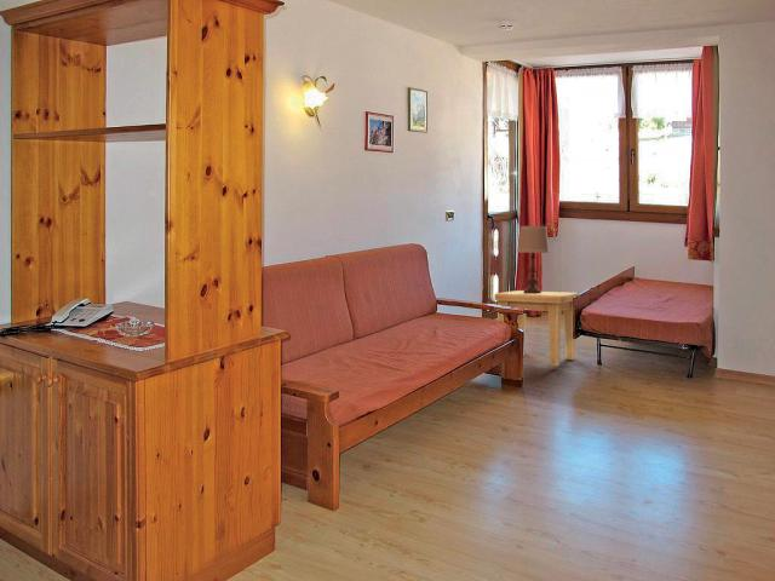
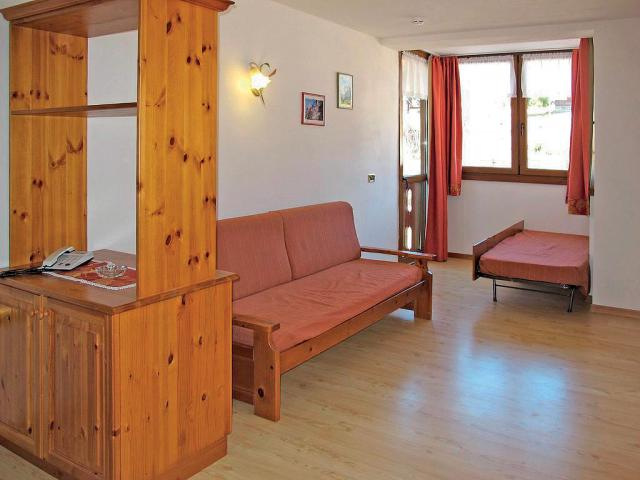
- side table (524, 326)
- table lamp (533, 259)
